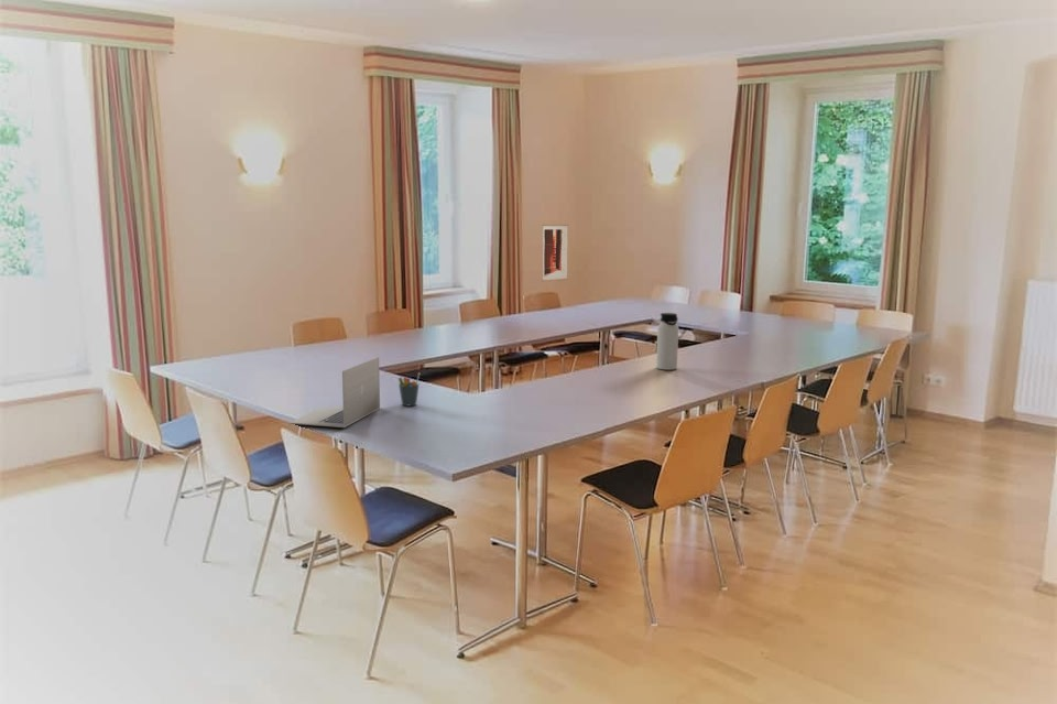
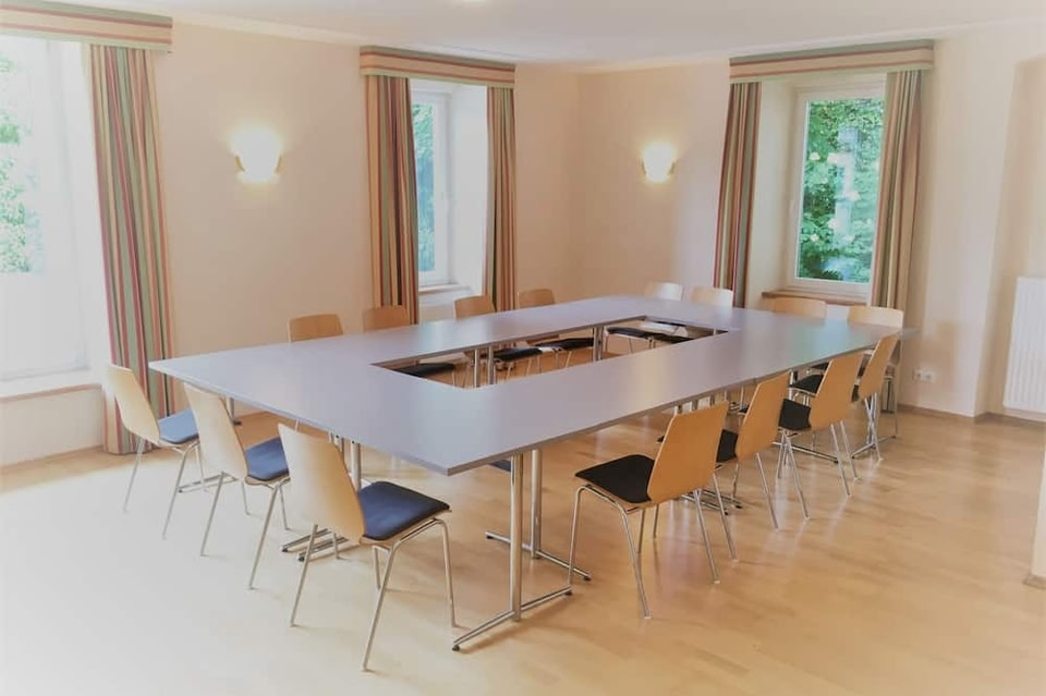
- laptop (342, 389)
- wall art (555, 252)
- pen holder (408, 388)
- water bottle (667, 340)
